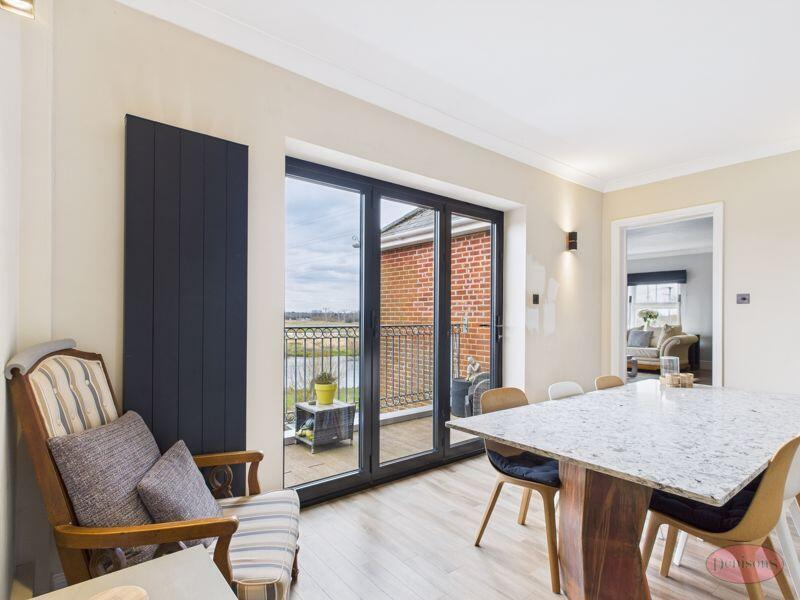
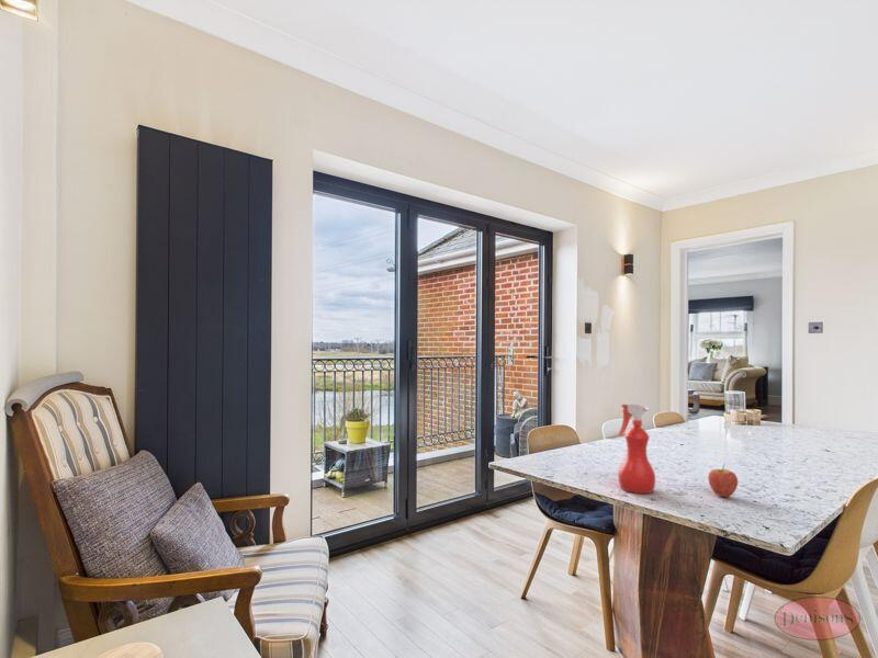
+ spray bottle (633, 445)
+ fruit (722, 479)
